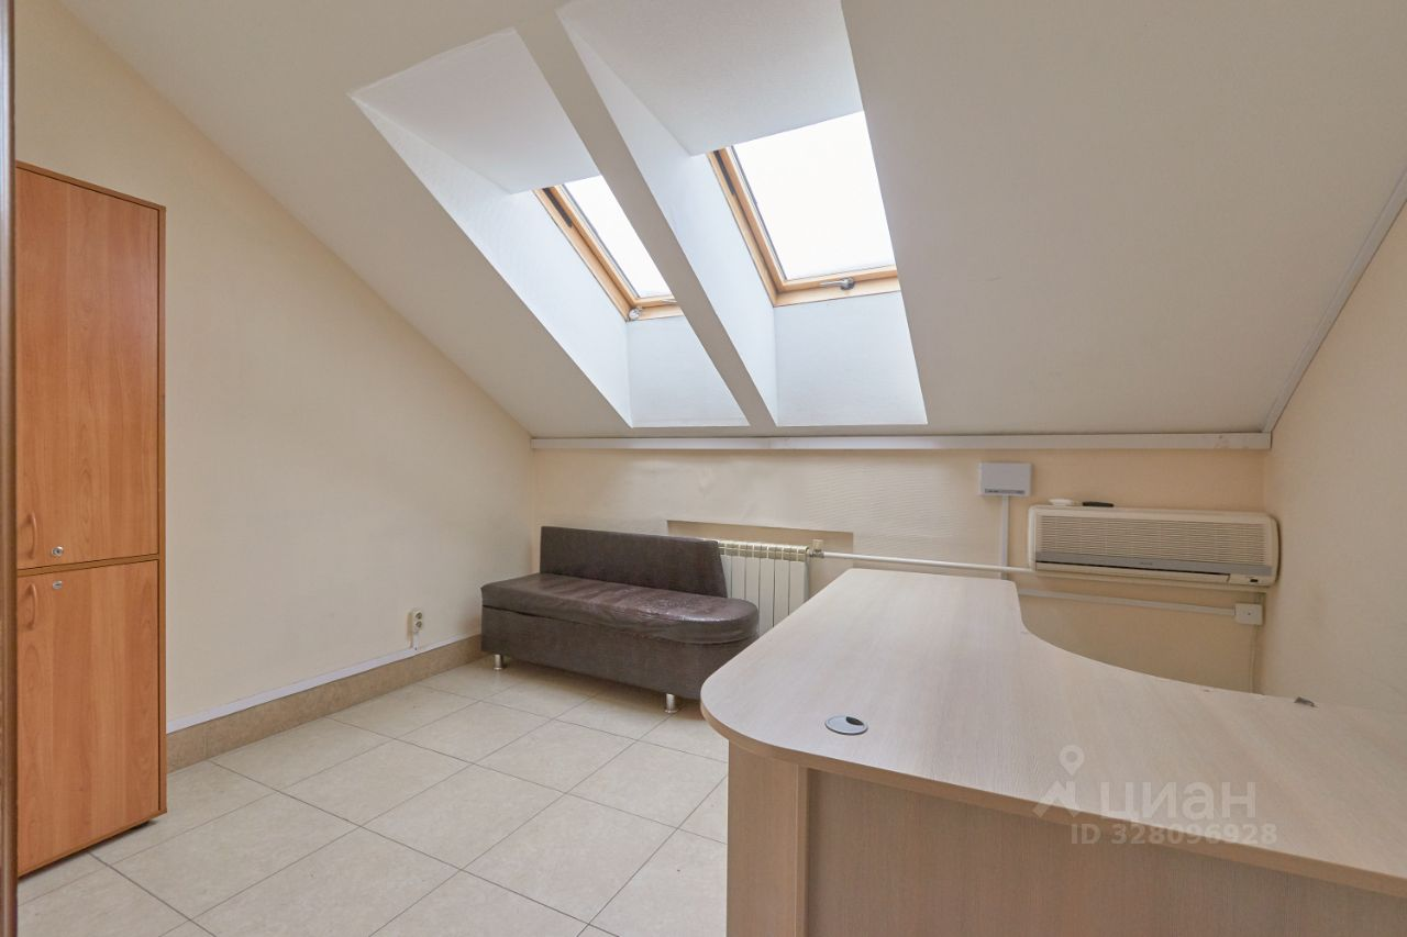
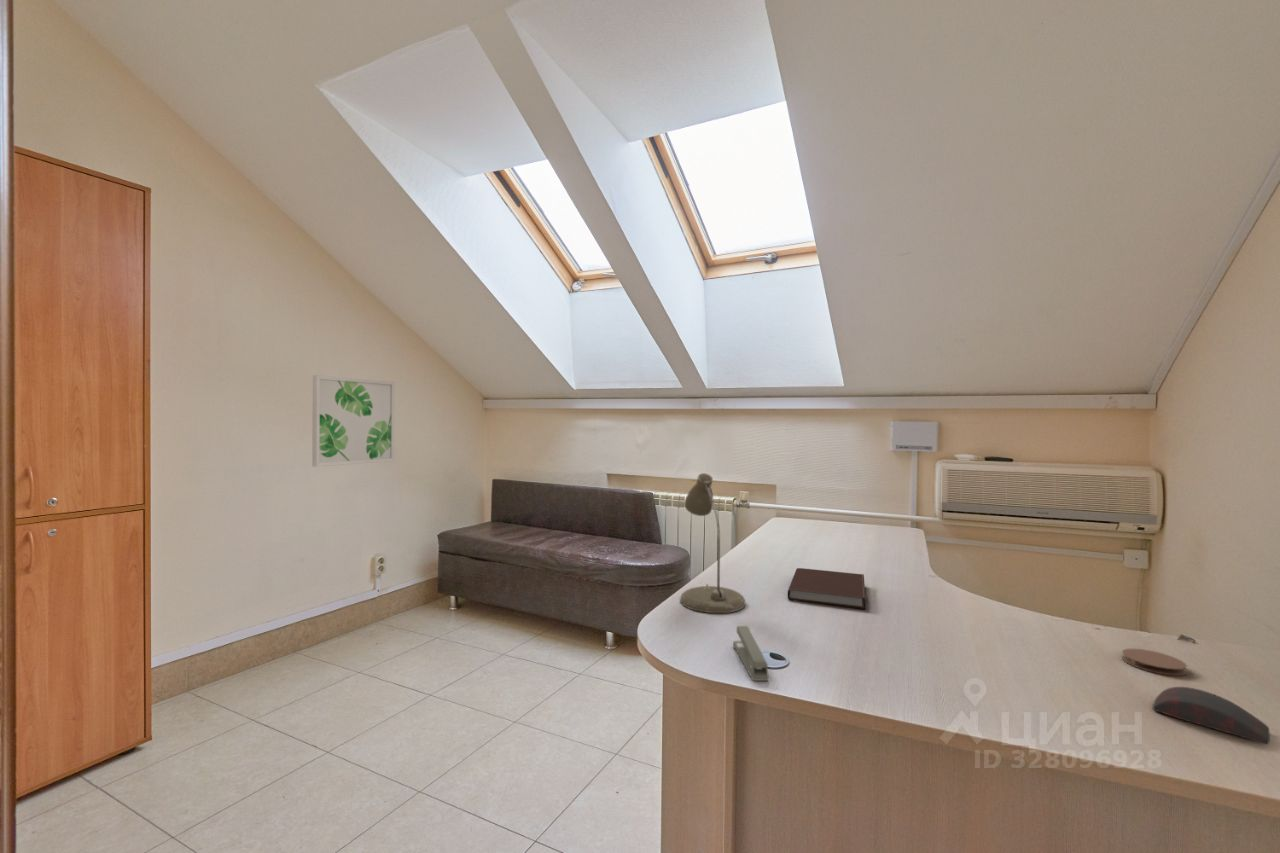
+ wall art (356, 421)
+ notebook (827, 586)
+ coaster (1153, 661)
+ computer mouse (1208, 709)
+ stapler (749, 649)
+ desk lamp (718, 537)
